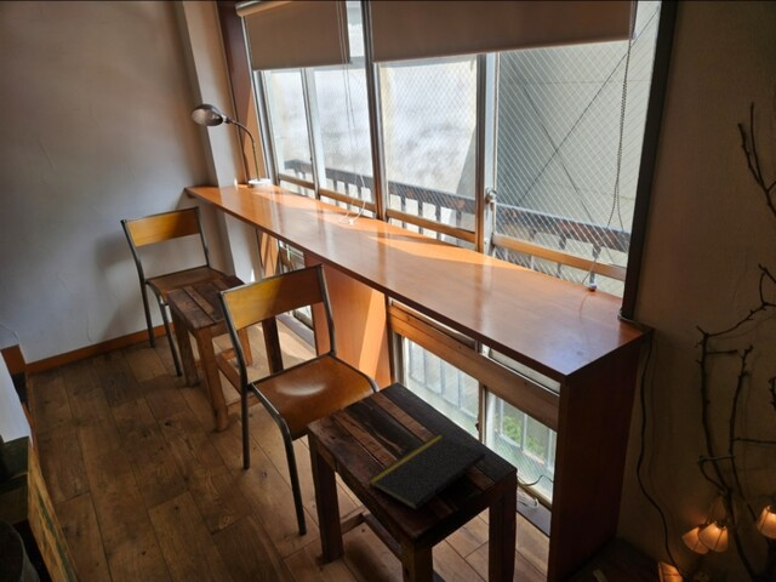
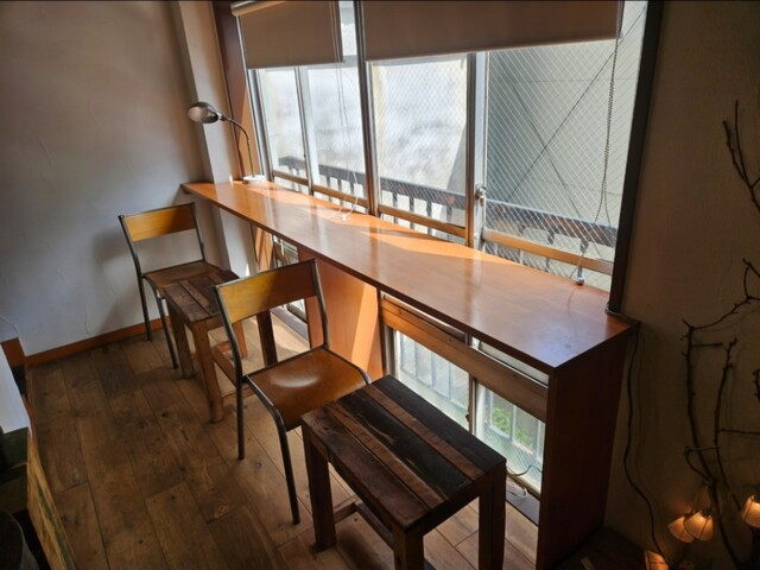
- notepad (427, 468)
